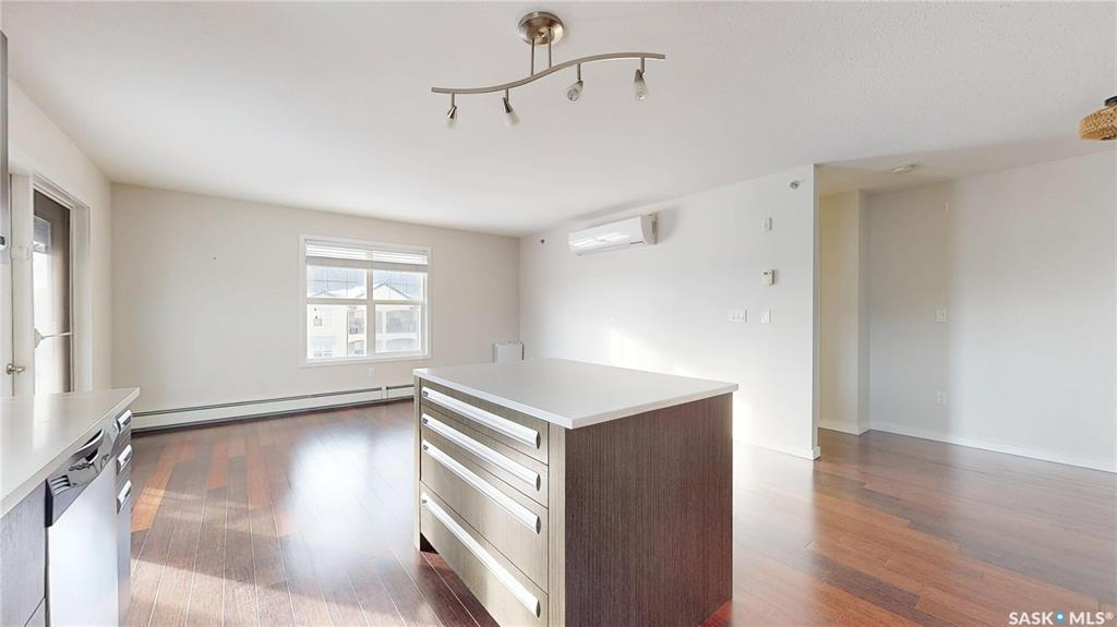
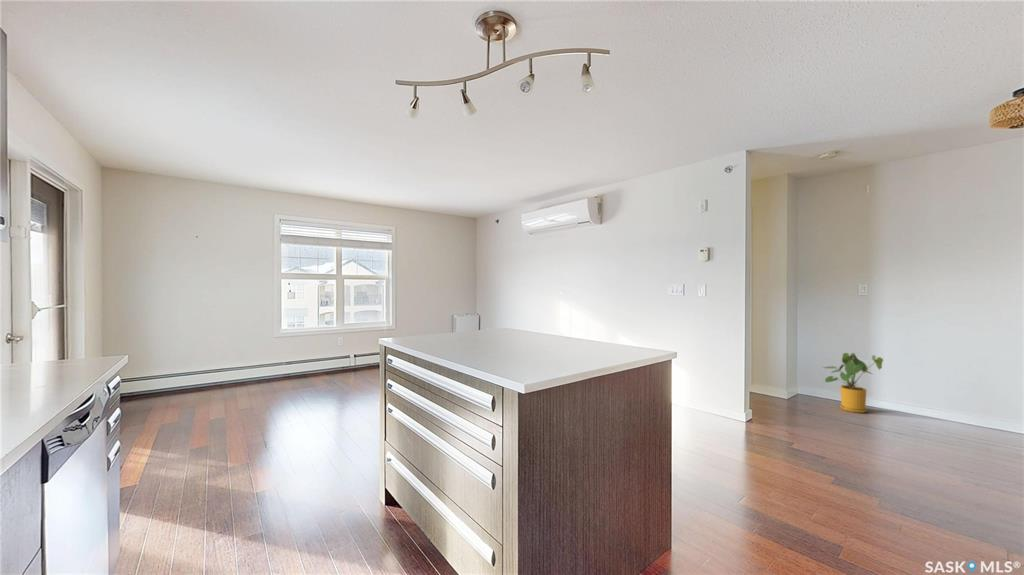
+ house plant (851, 381)
